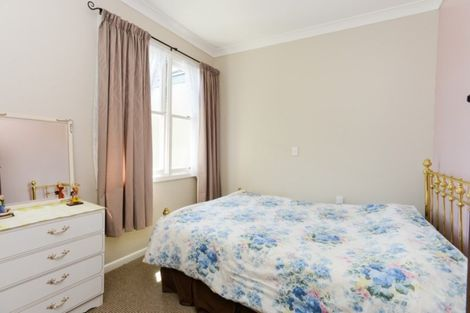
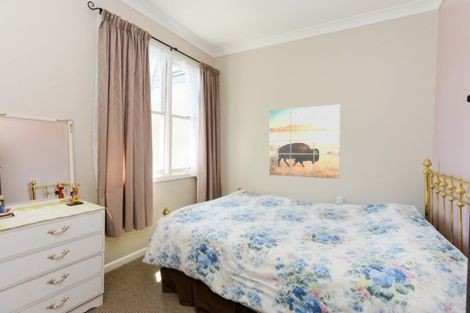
+ wall art (302, 142)
